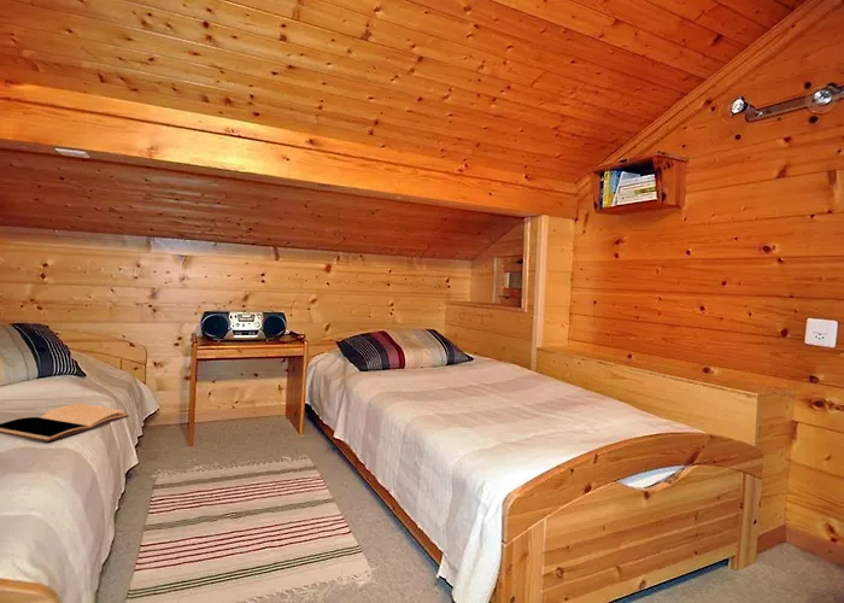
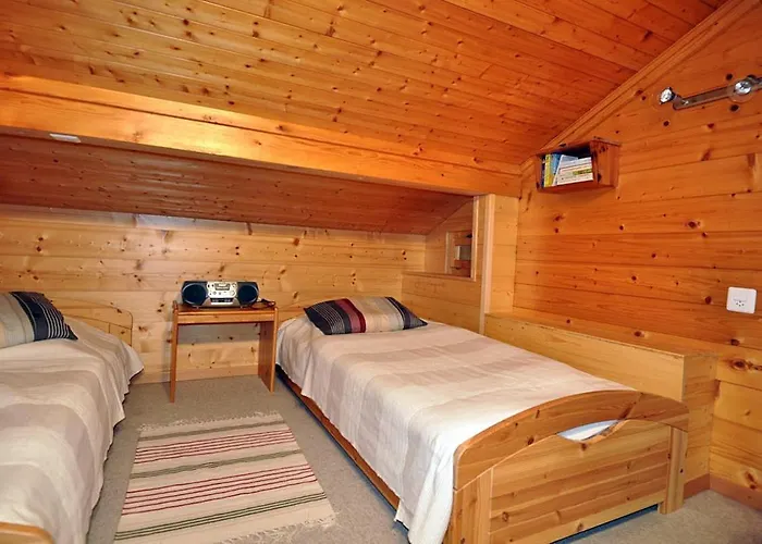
- book (64, 420)
